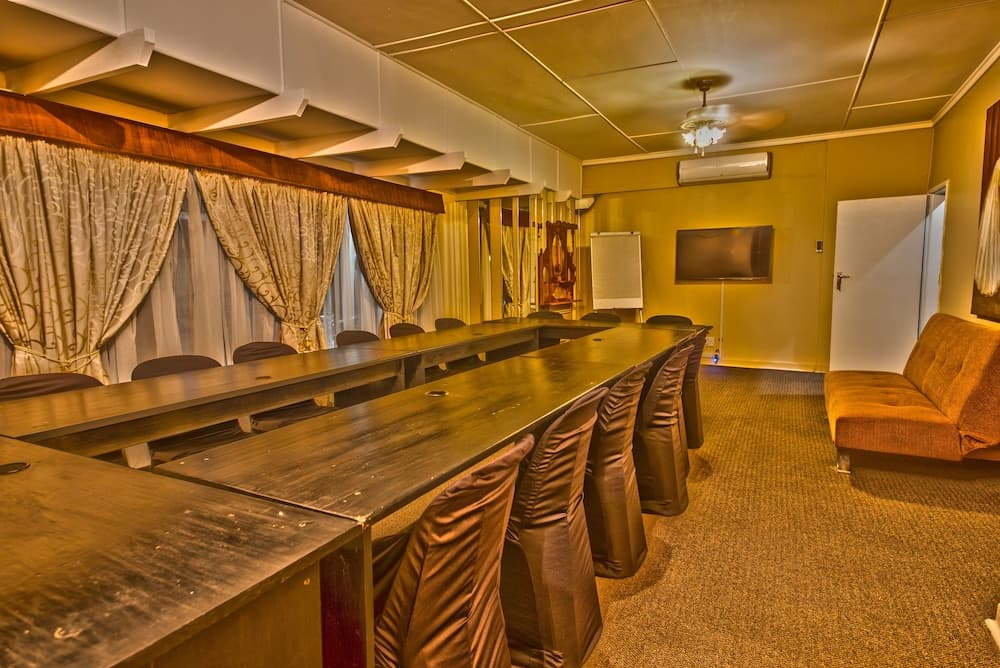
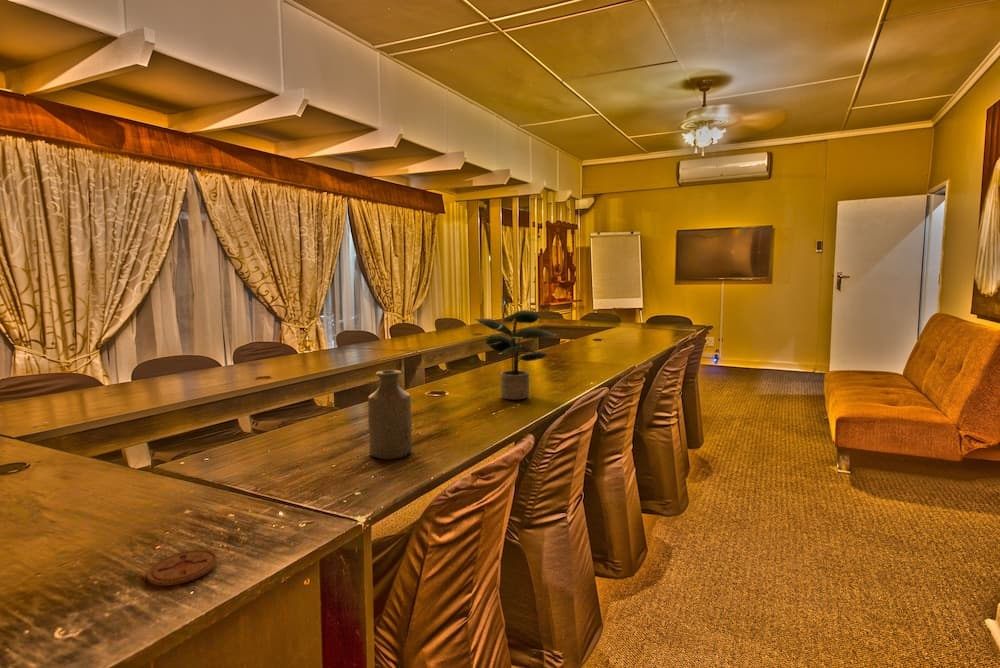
+ bottle (389, 412)
+ coaster (183, 566)
+ potted plant (518, 353)
